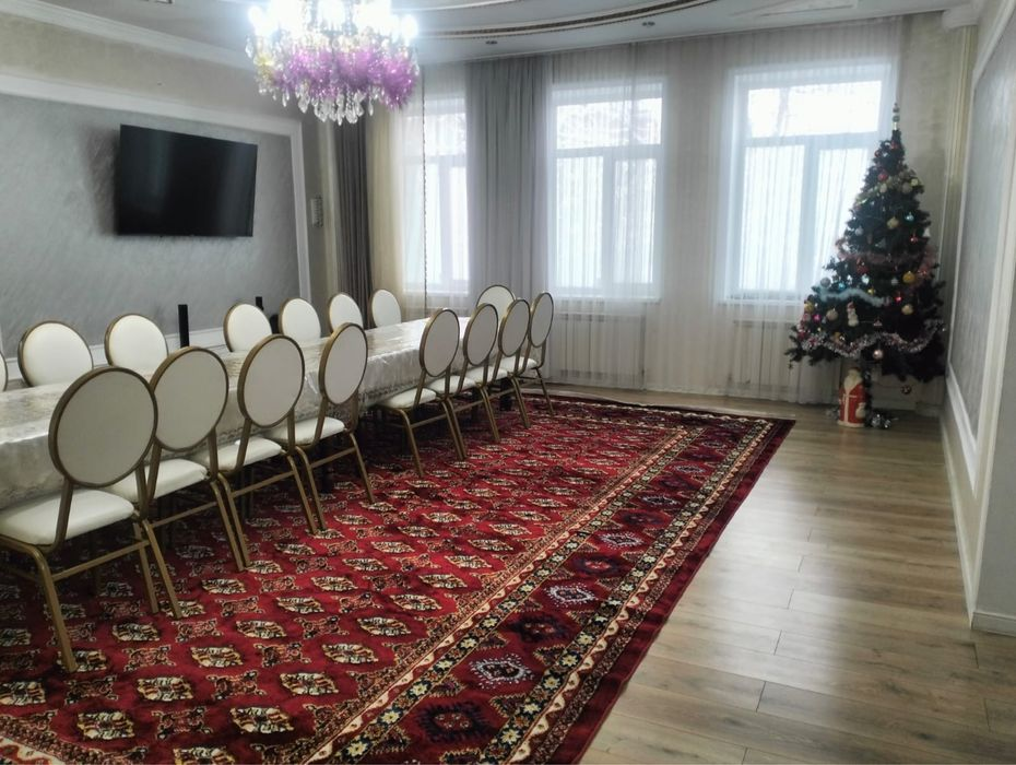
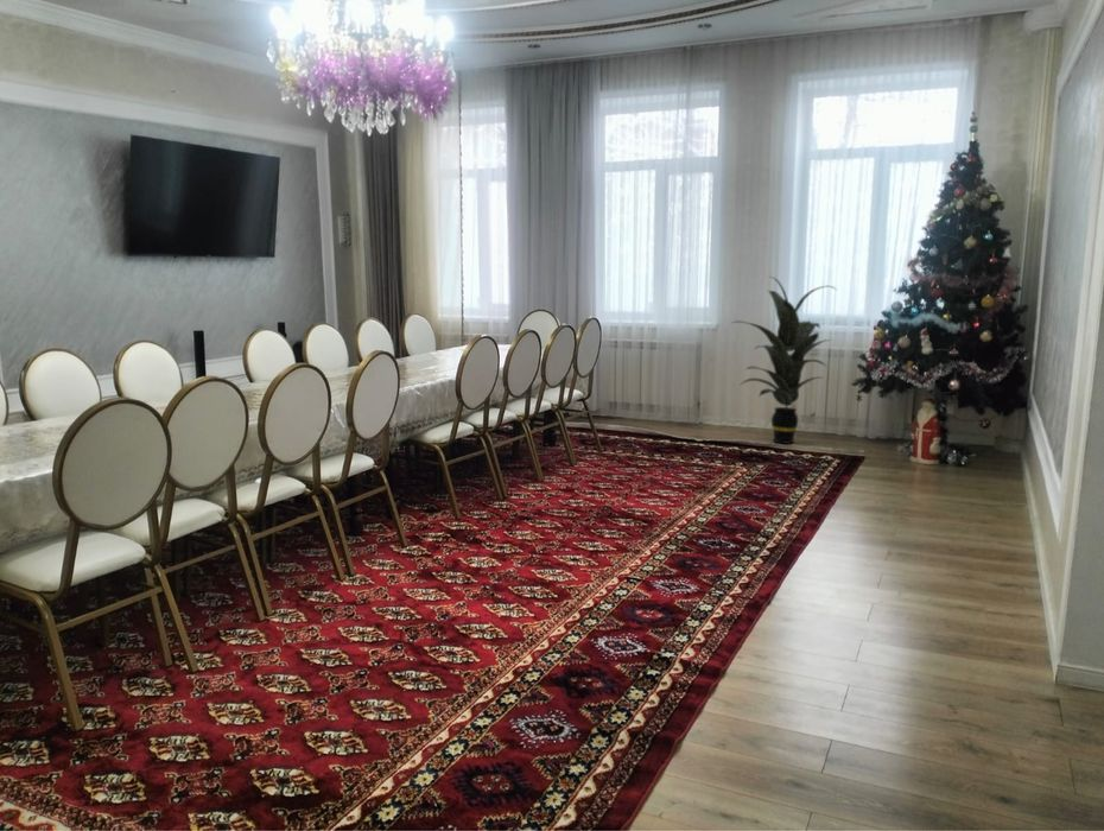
+ indoor plant (782, 360)
